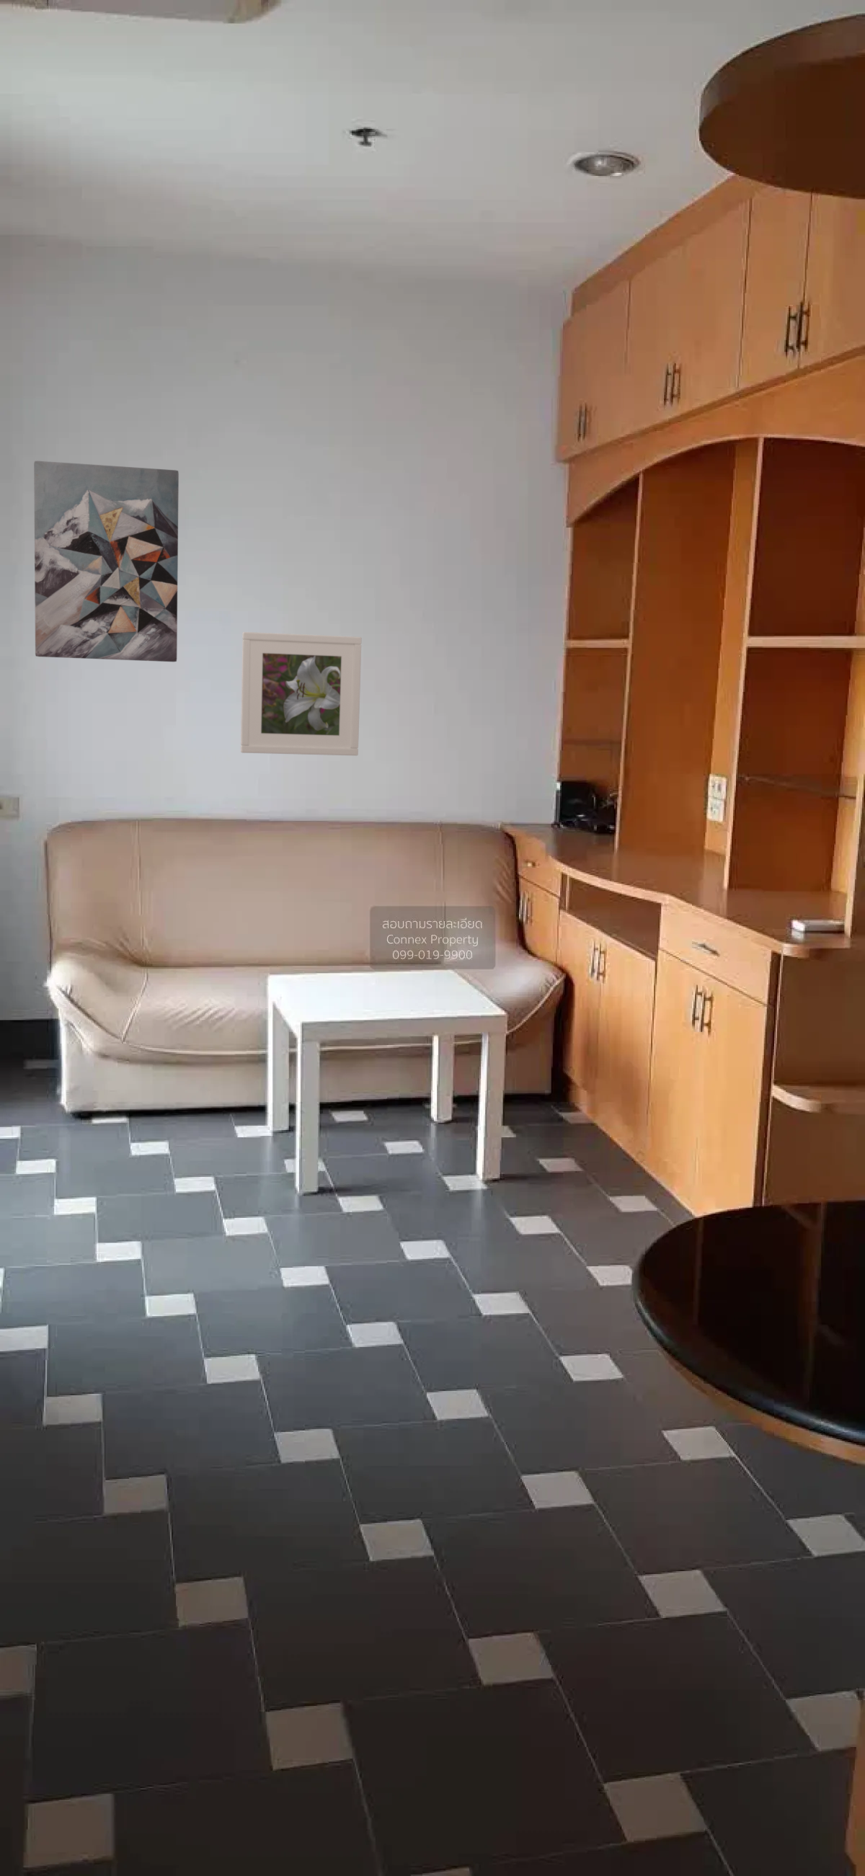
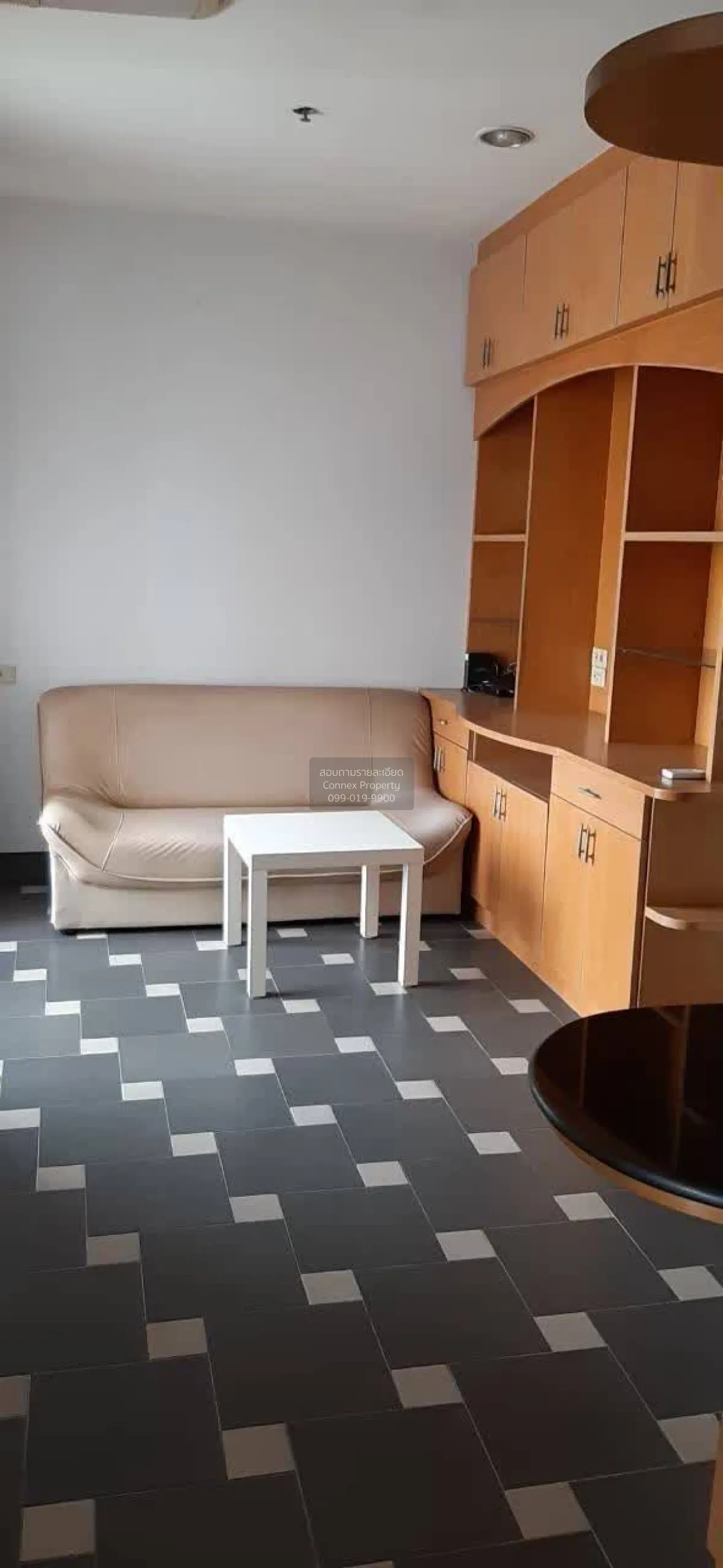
- wall art (106, 564)
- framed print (300, 694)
